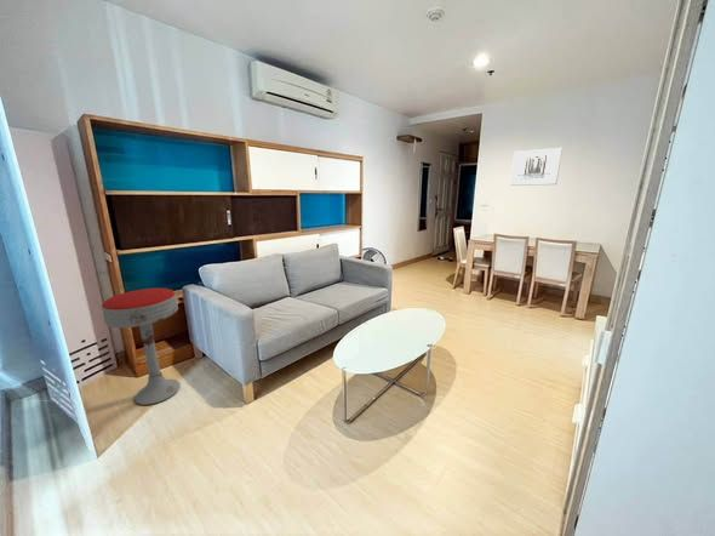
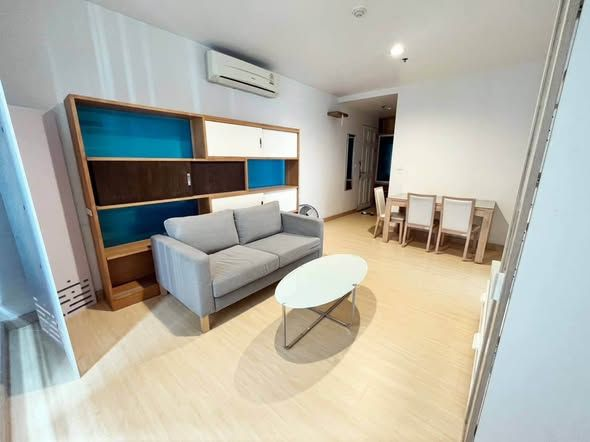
- bar stool (149, 344)
- wall art (534, 167)
